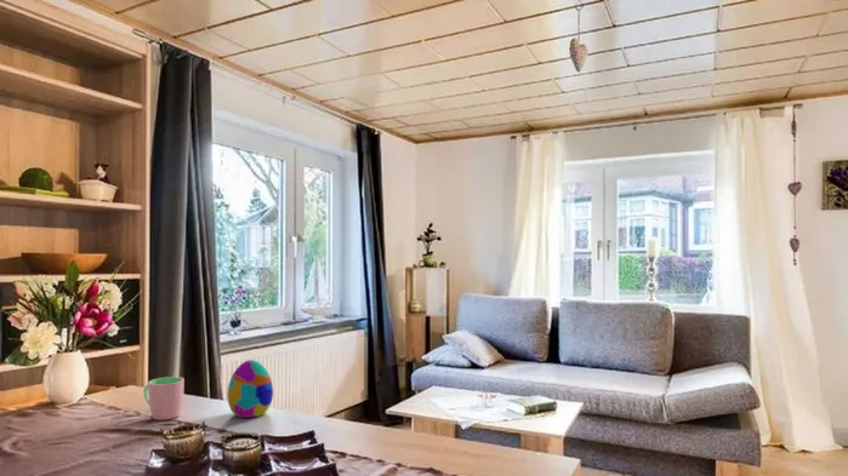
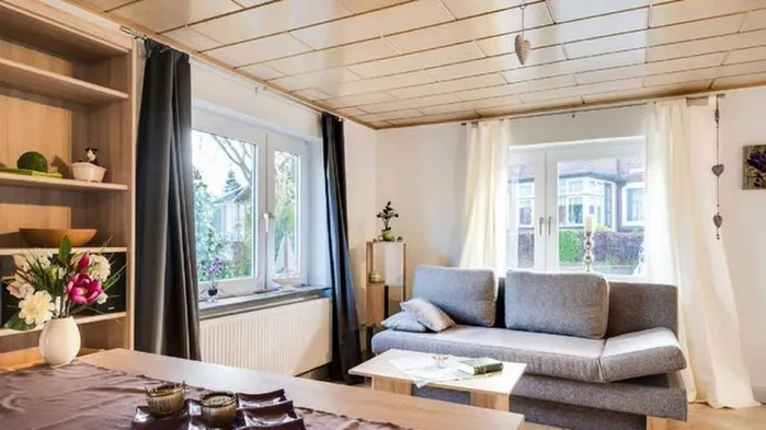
- decorative egg (250, 386)
- cup (161, 397)
